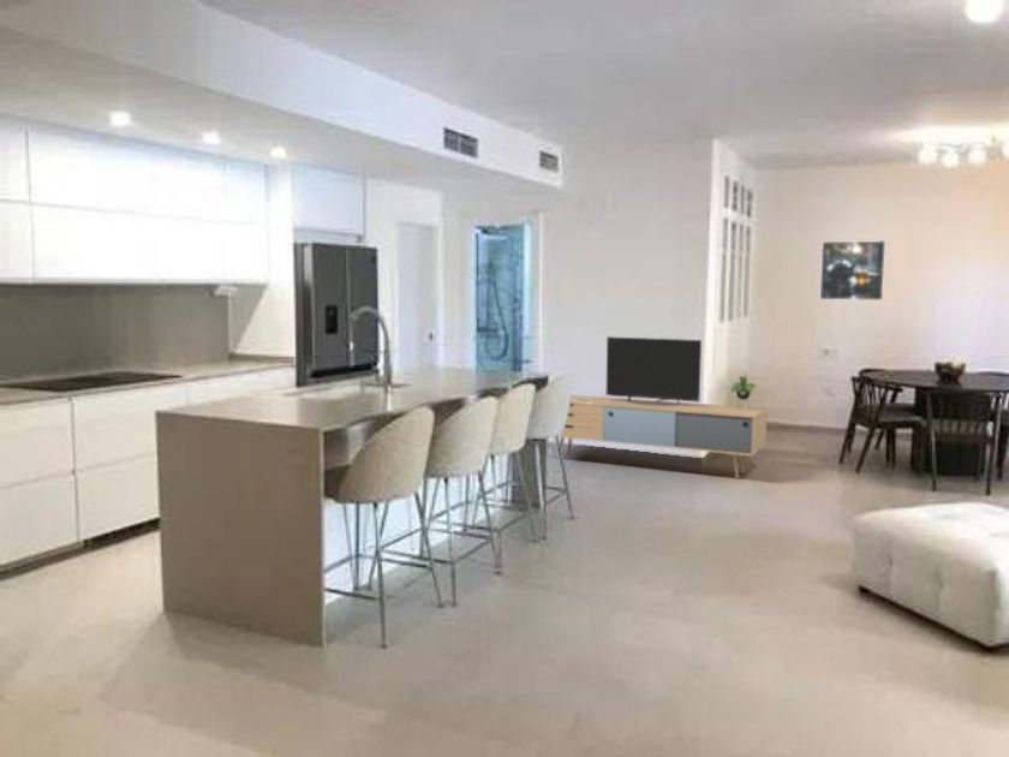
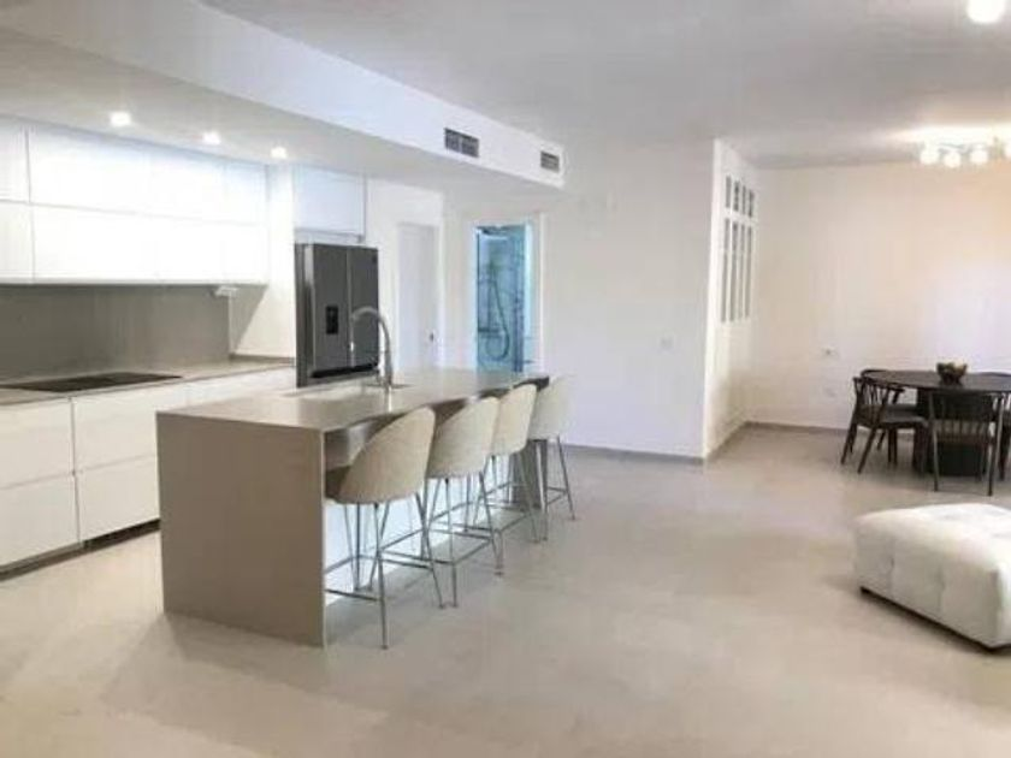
- media console (649, 401)
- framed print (852, 270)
